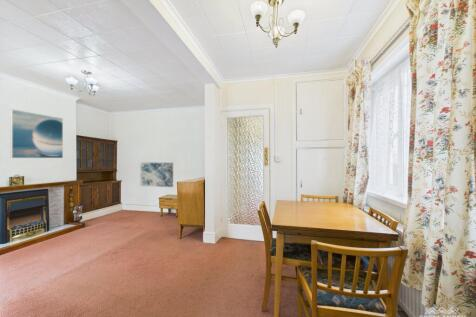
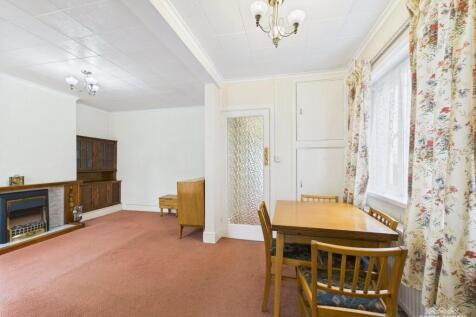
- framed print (39, 136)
- wall art (156, 174)
